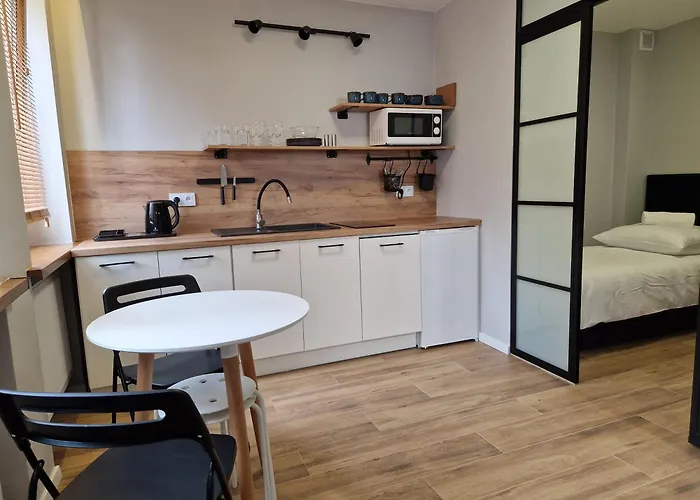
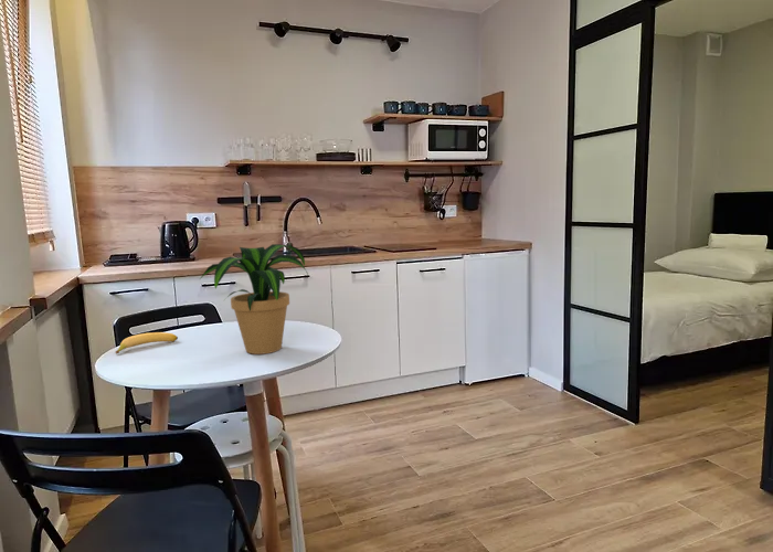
+ banana (146, 340)
+ potted plant (261, 298)
